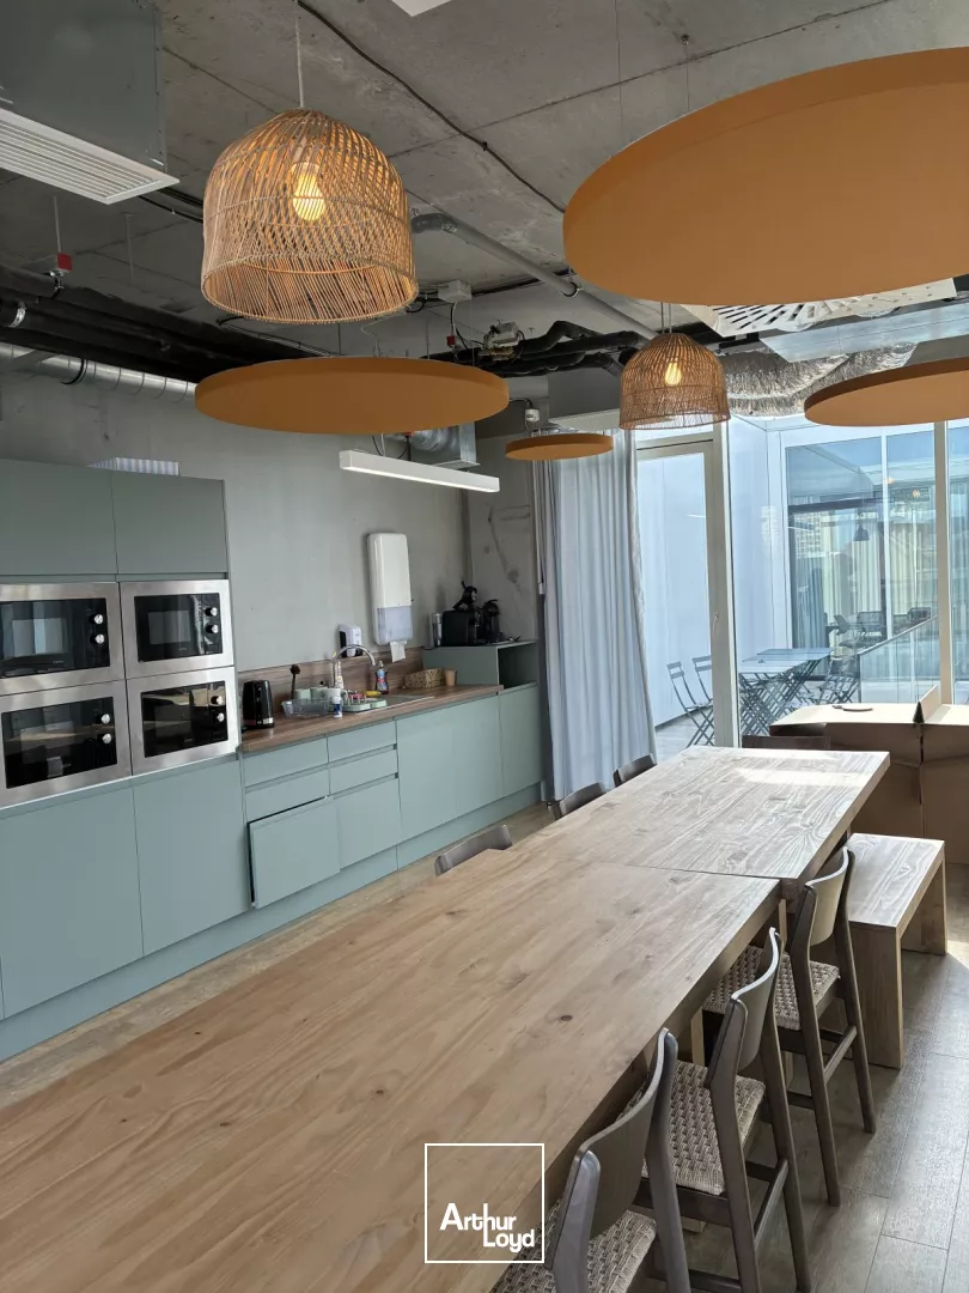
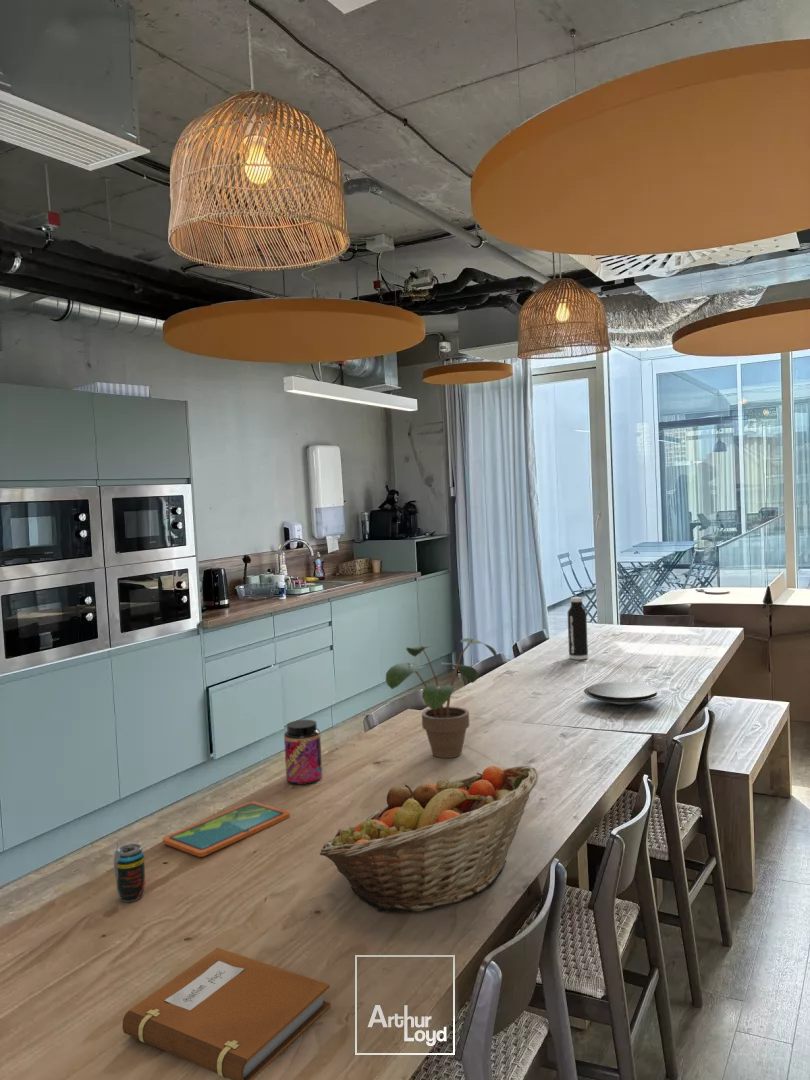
+ fruit basket (435, 826)
+ plate (622, 696)
+ water bottle (577, 627)
+ beverage can (129, 868)
+ potted plant (443, 697)
+ jar (303, 751)
+ notebook (224, 1009)
+ tablet (228, 827)
